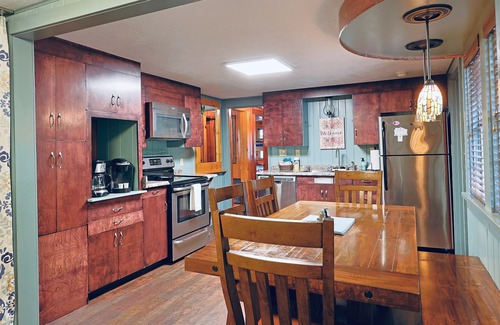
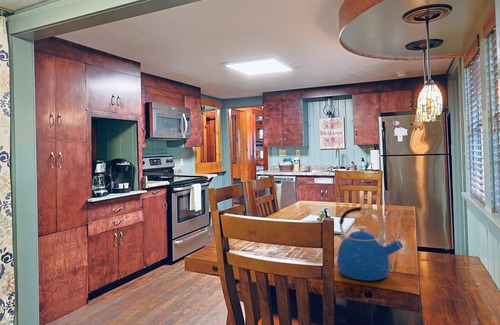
+ kettle (368, 240)
